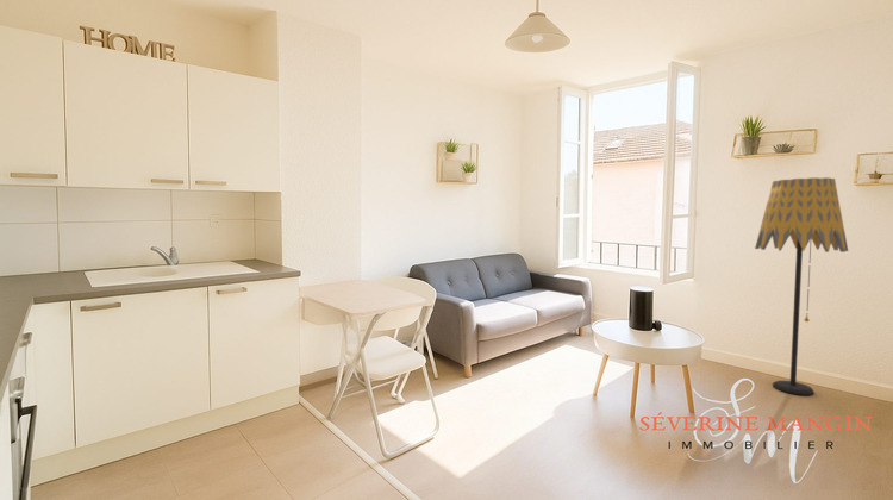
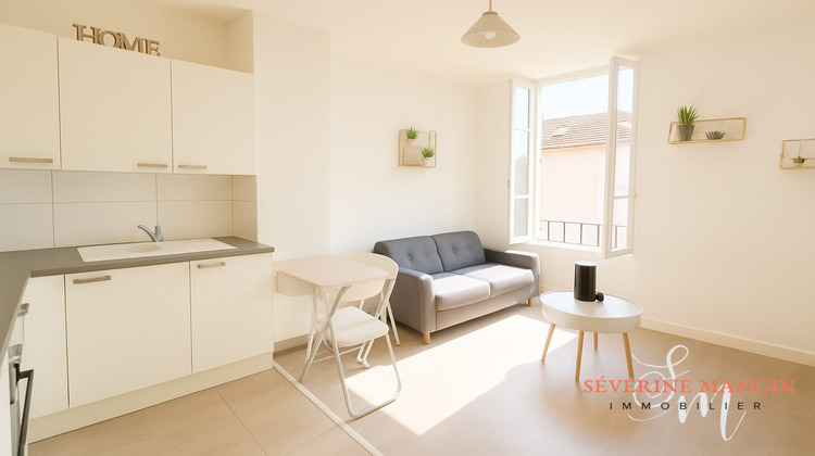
- floor lamp (797, 286)
